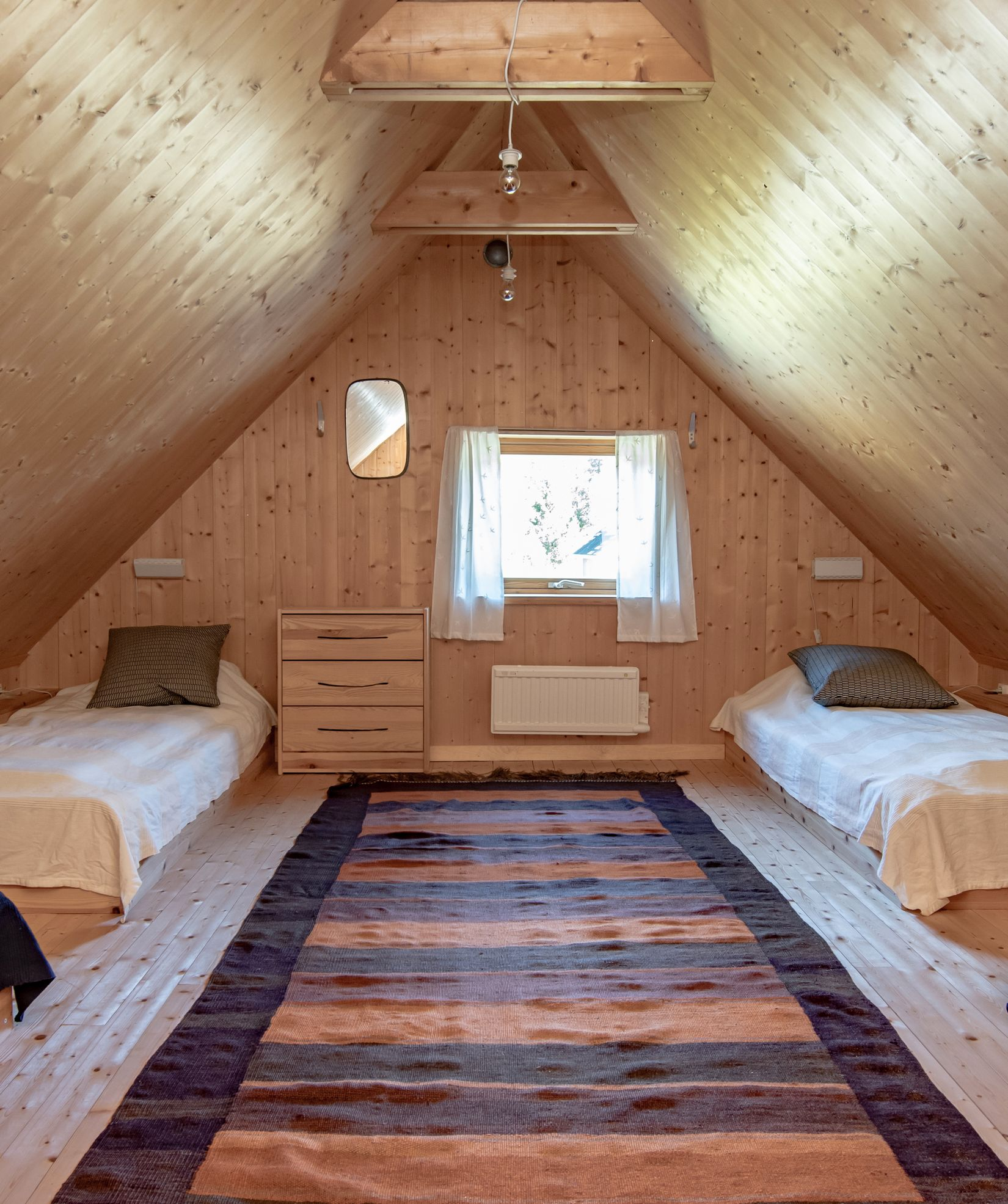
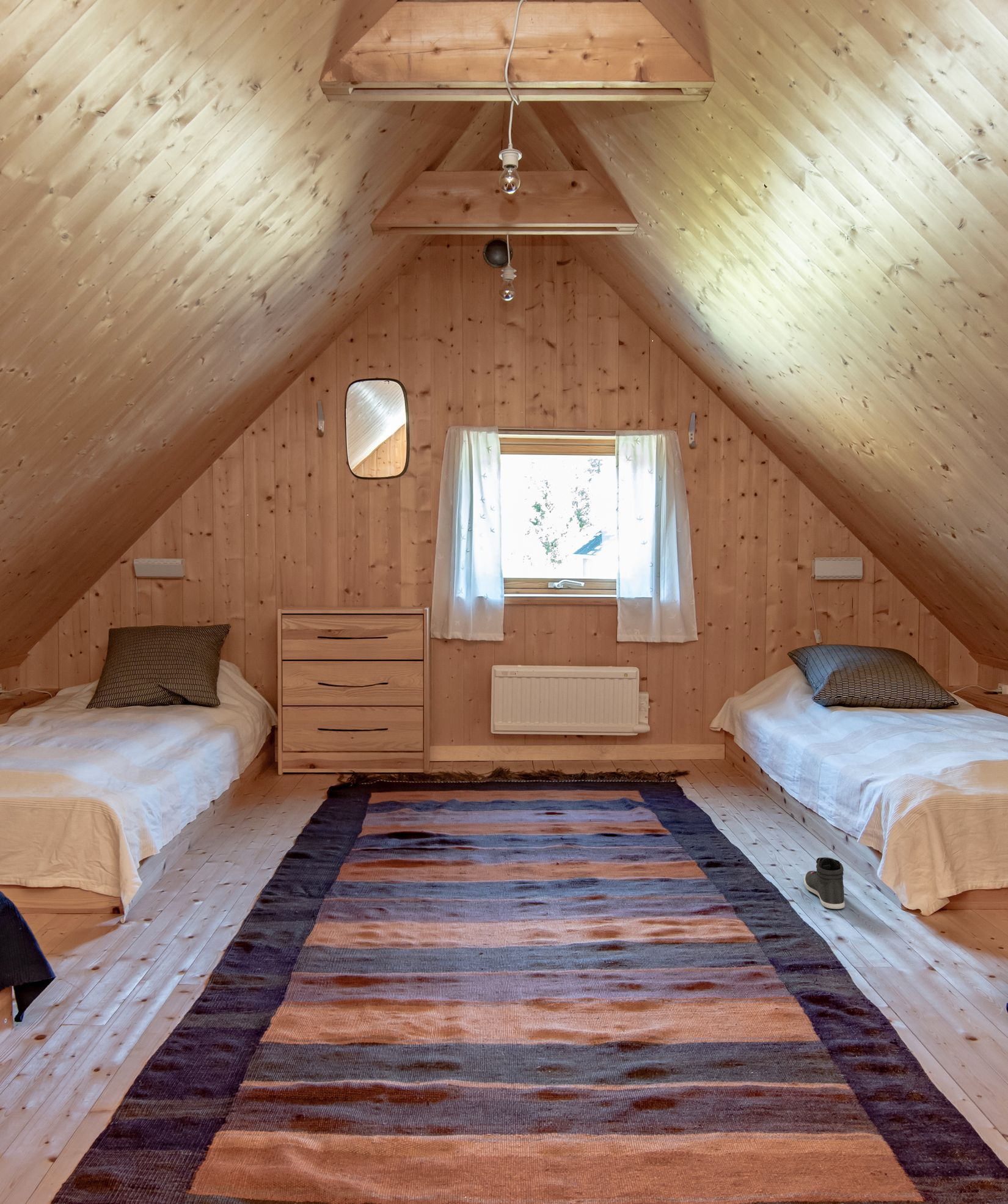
+ sneaker (825, 874)
